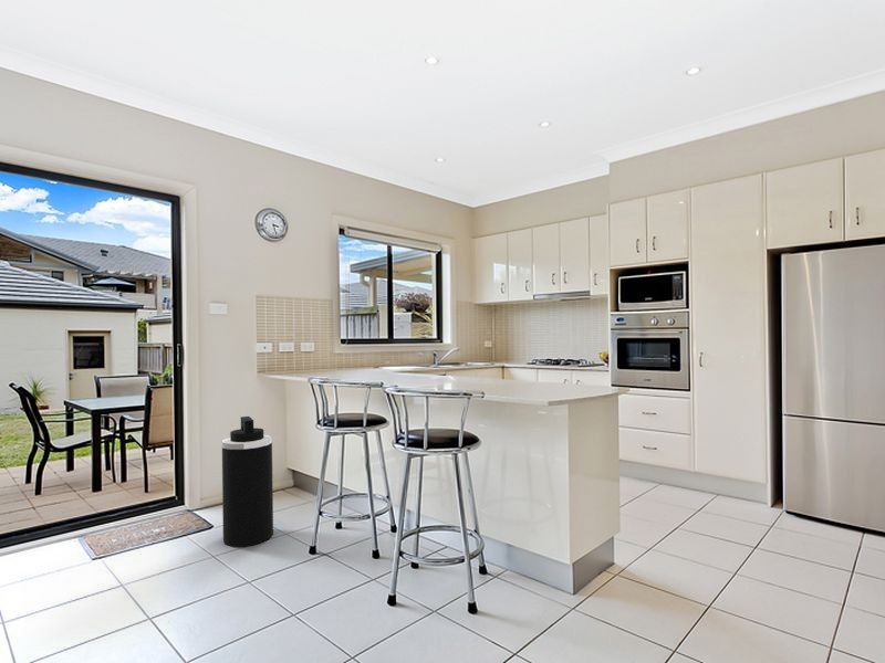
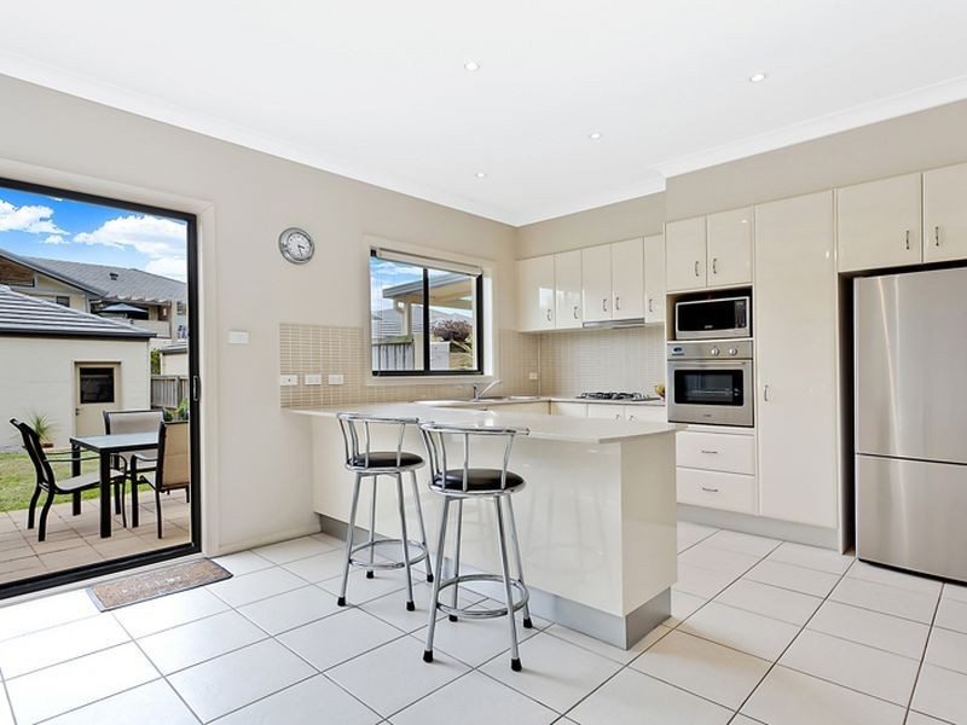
- trash can (247, 477)
